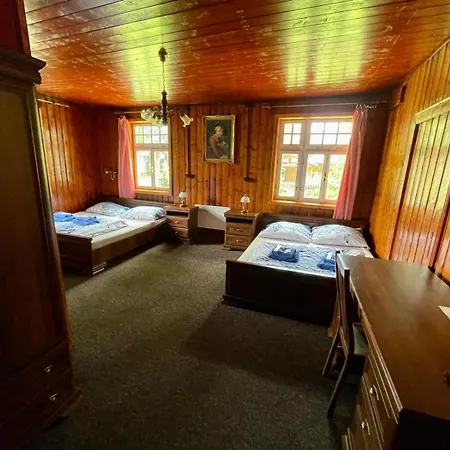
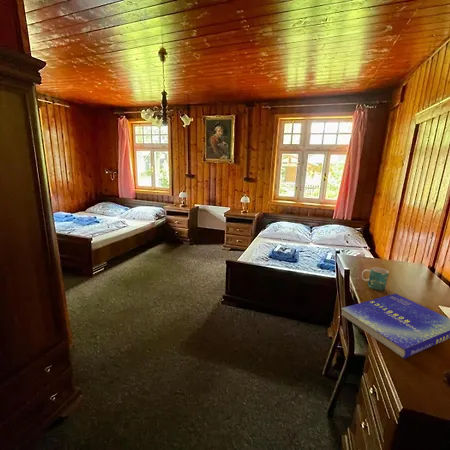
+ book (399, 320)
+ mug (374, 277)
